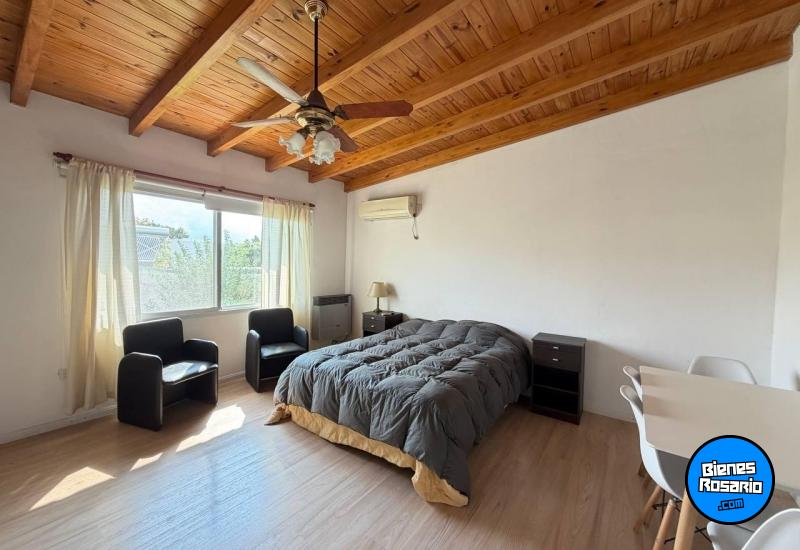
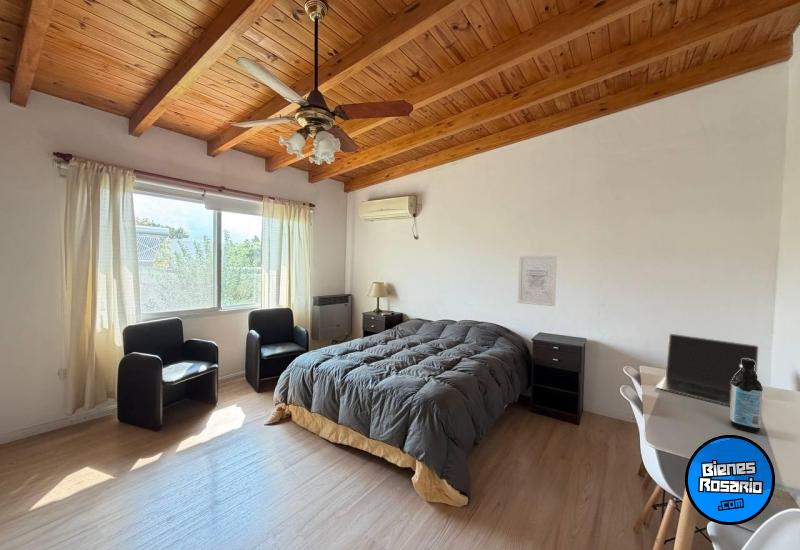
+ water bottle (746, 394)
+ wall art (536, 280)
+ laptop (705, 367)
